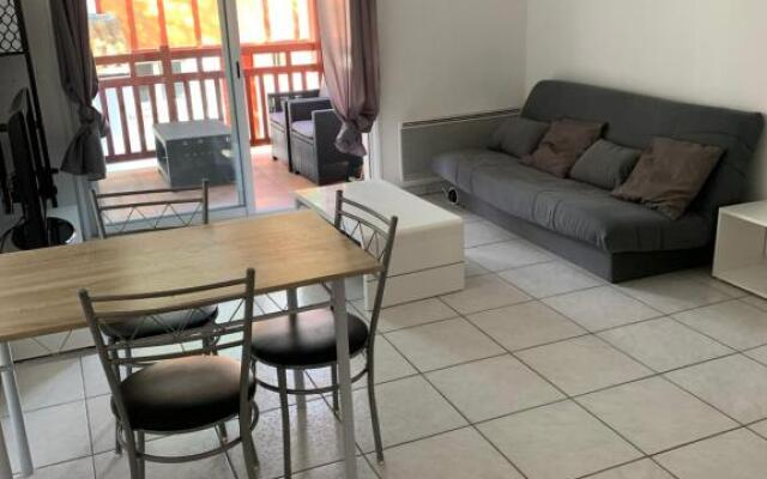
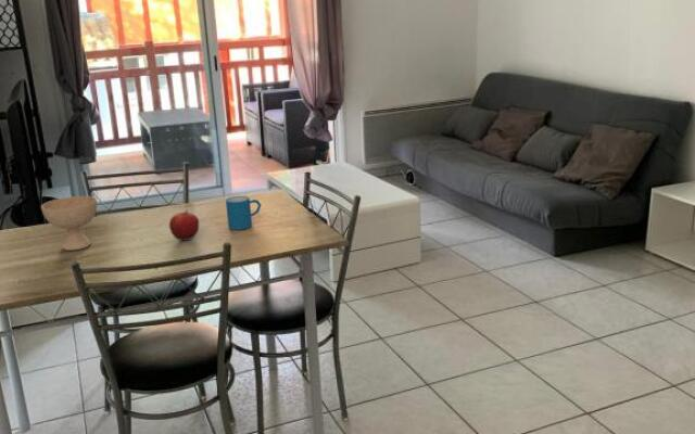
+ fruit (184, 225)
+ mug (244, 212)
+ bowl (73, 224)
